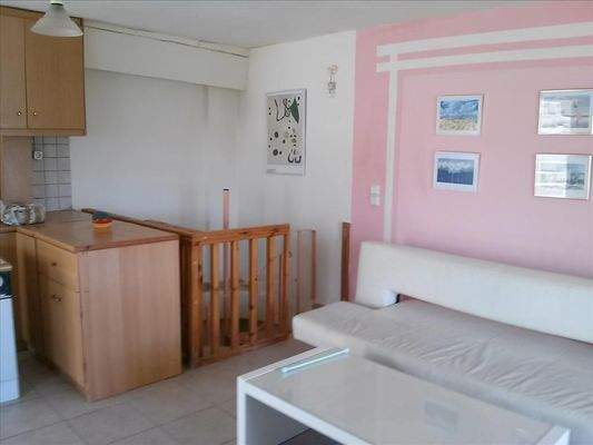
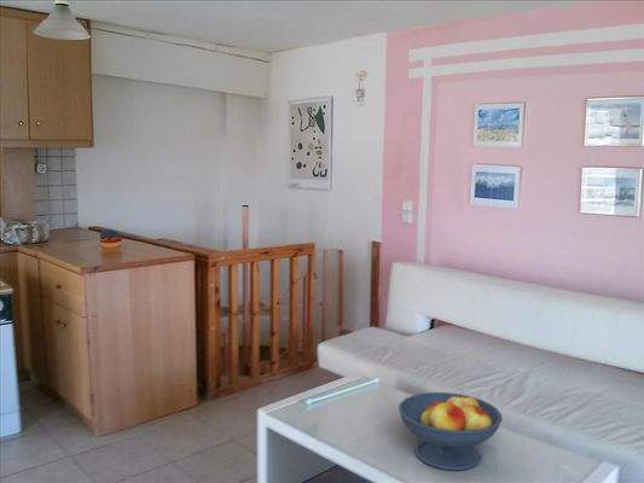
+ fruit bowl (448, 424)
